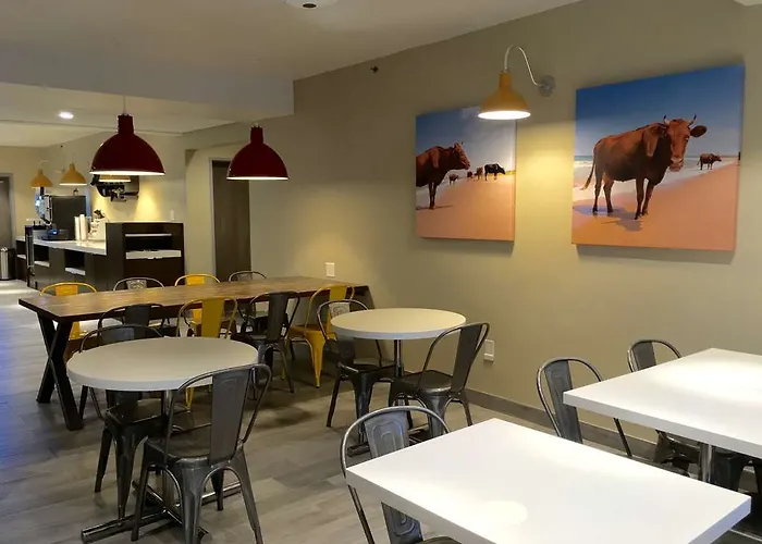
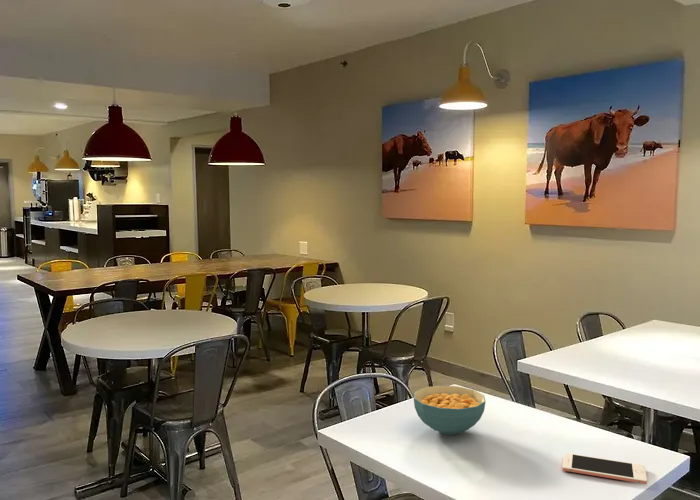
+ cereal bowl (448, 413)
+ cell phone (603, 467)
